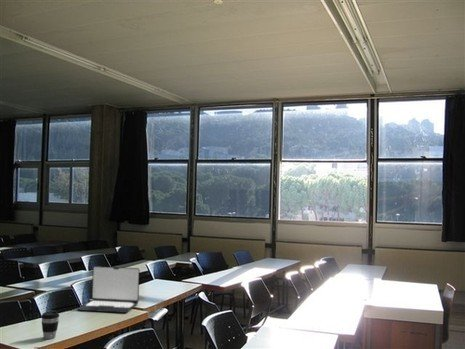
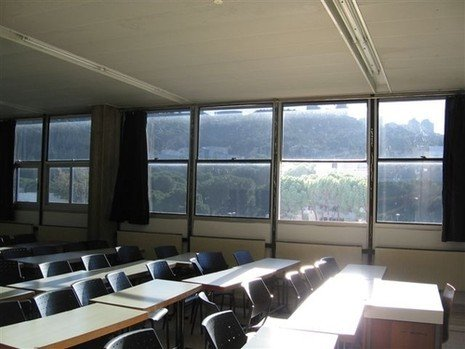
- coffee cup (49, 325)
- laptop (109, 288)
